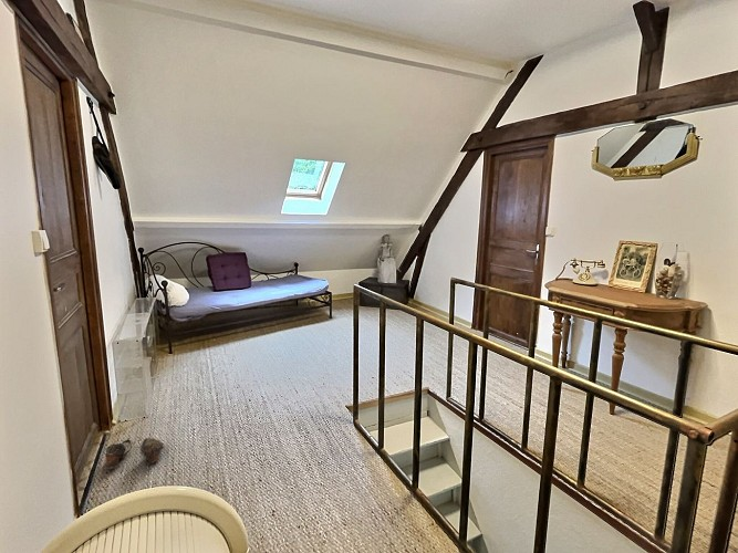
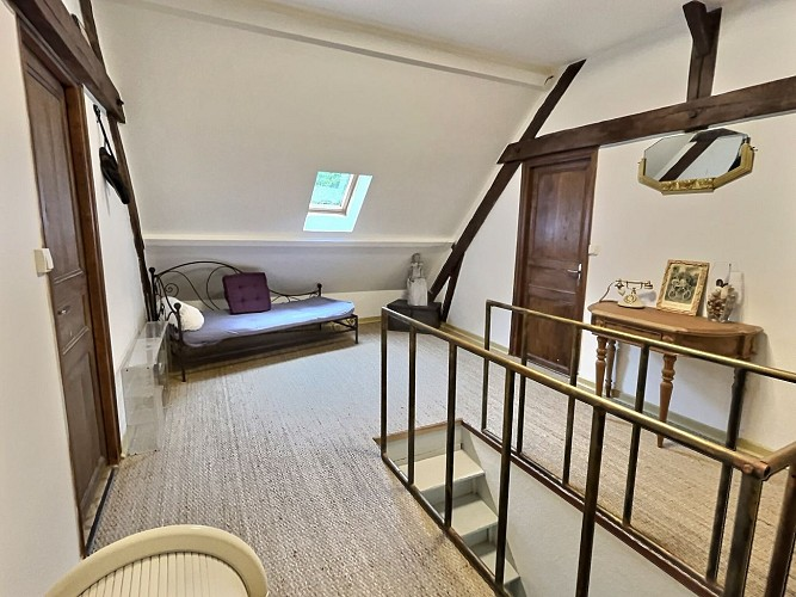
- shoes (131, 444)
